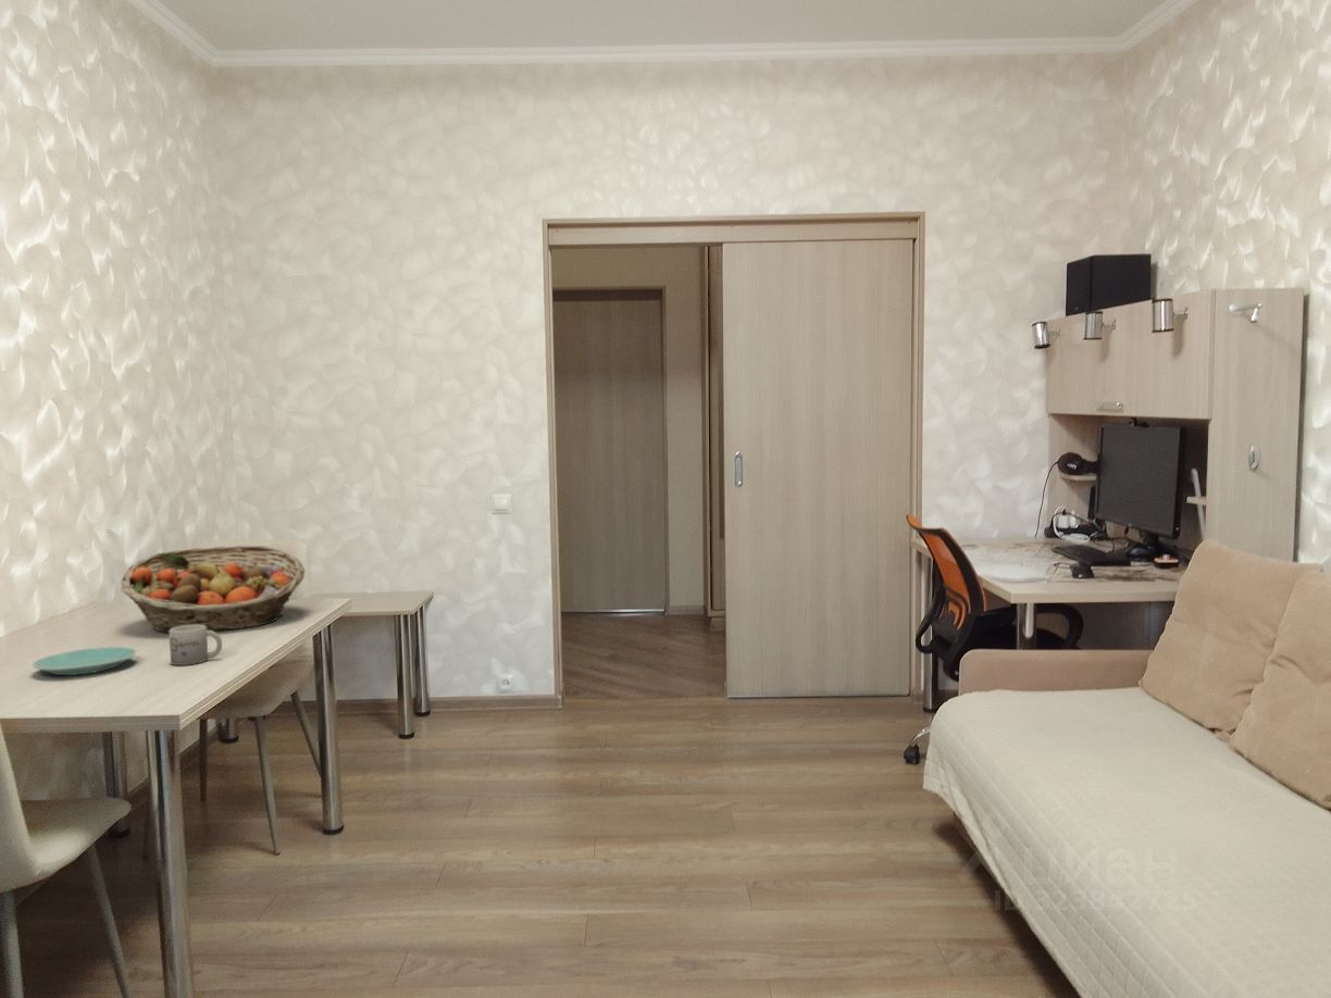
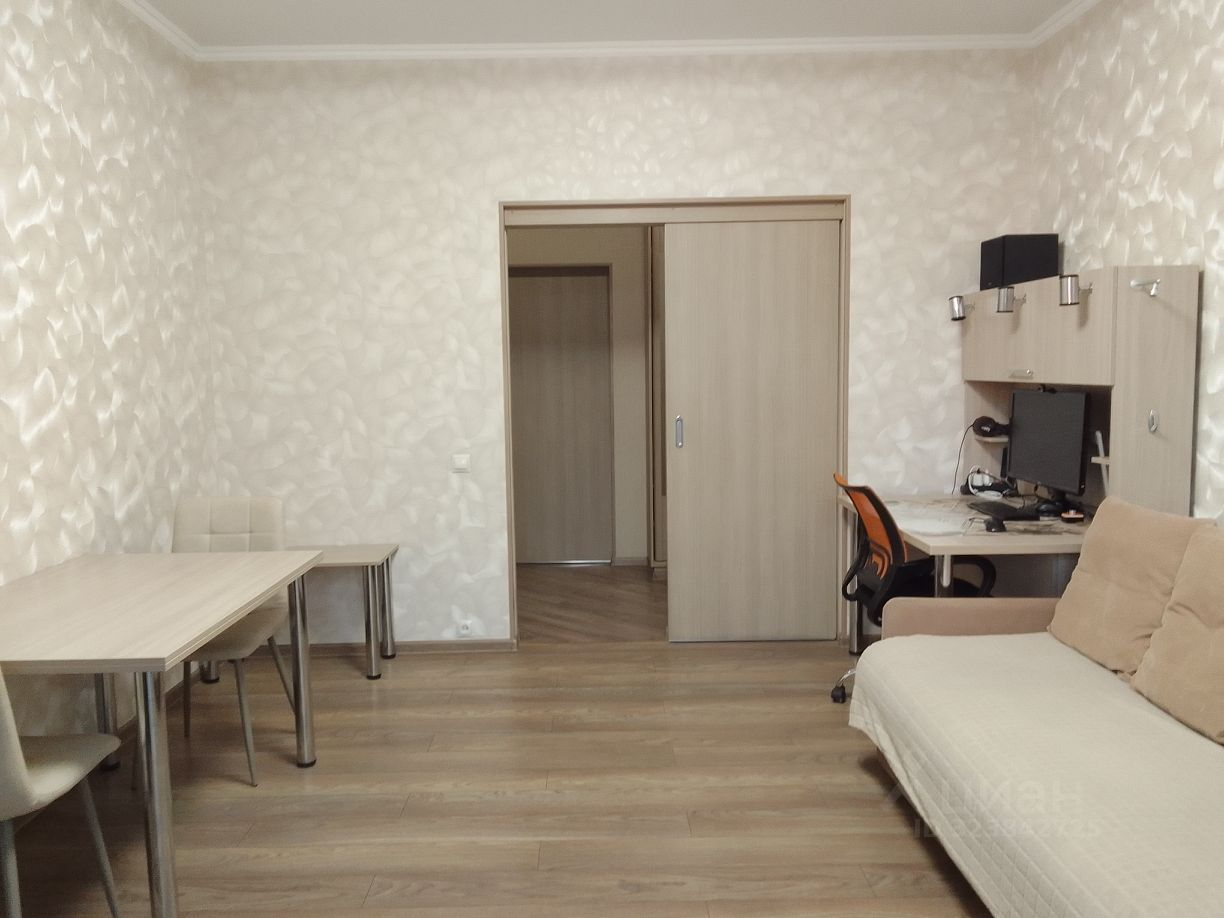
- plate (86, 662)
- mug (196, 644)
- fruit basket (216, 587)
